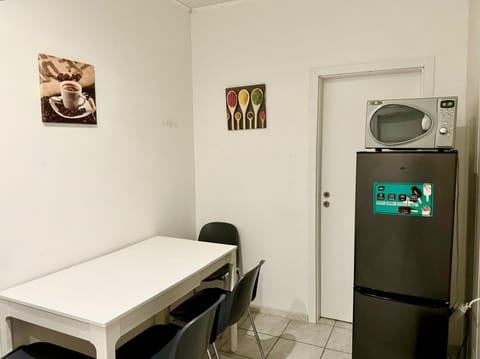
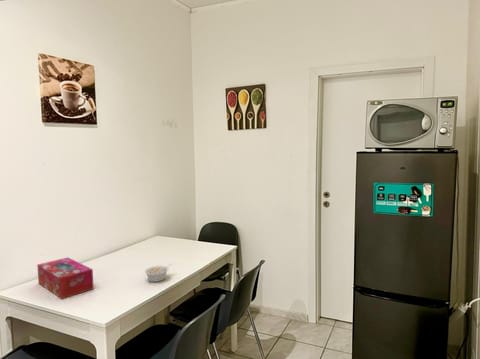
+ legume (157, 272)
+ tissue box (64, 276)
